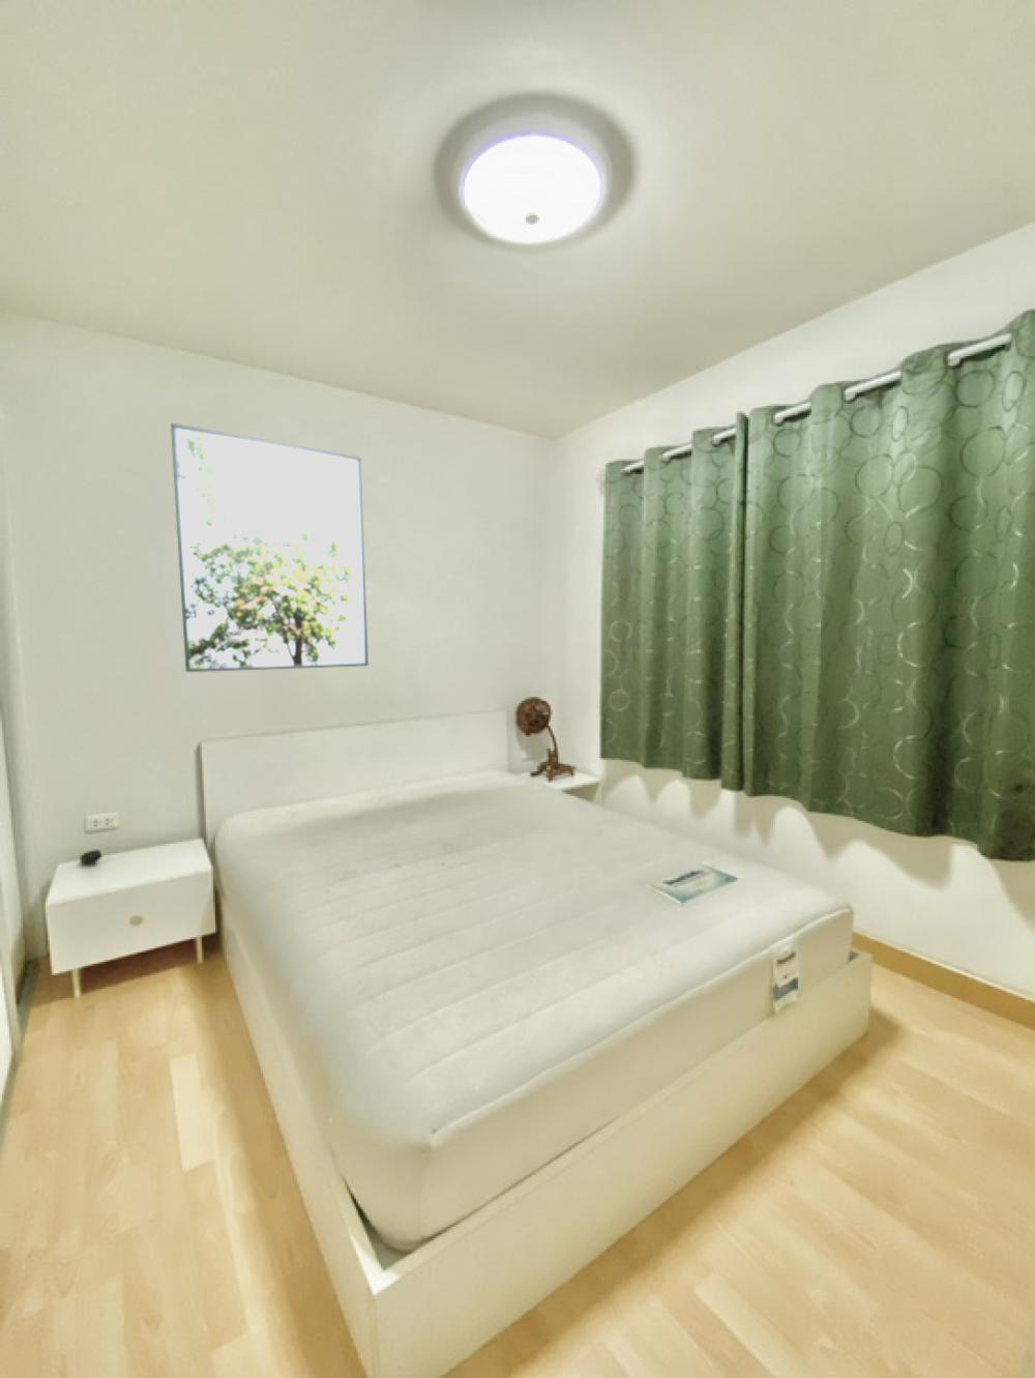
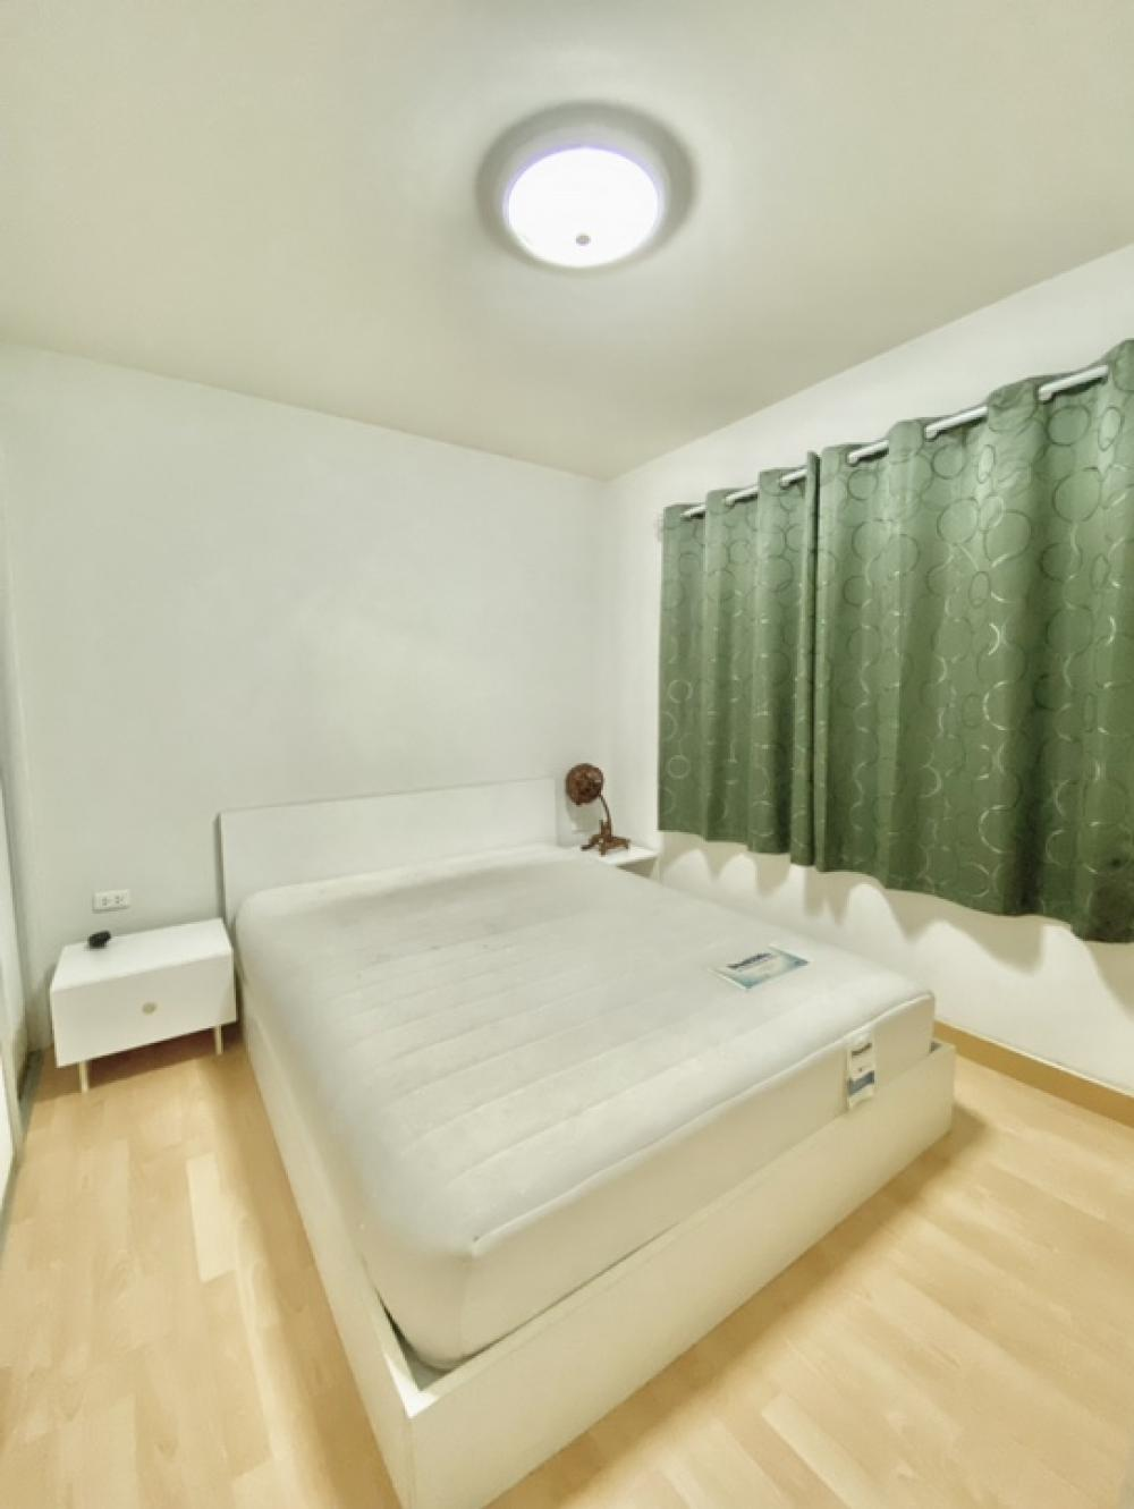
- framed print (279, 557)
